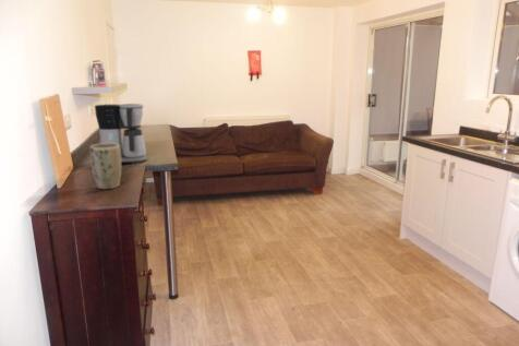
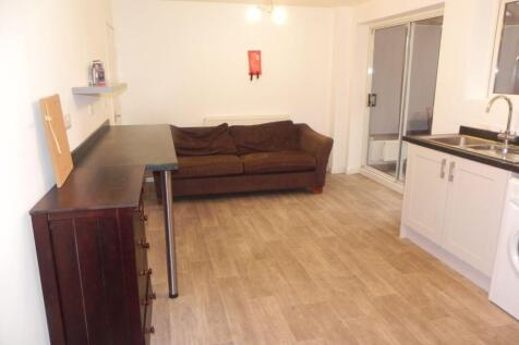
- coffee maker (121, 133)
- plant pot (106, 166)
